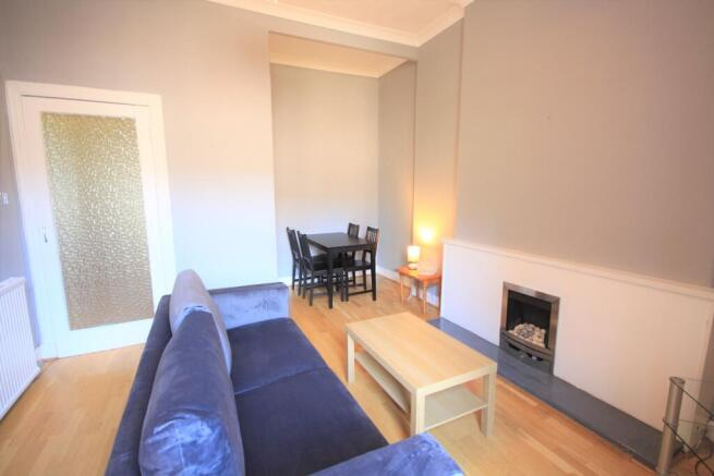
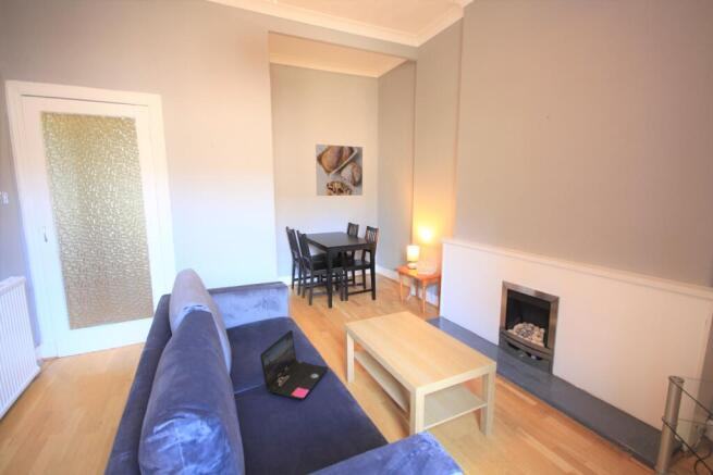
+ laptop (296, 362)
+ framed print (340, 171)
